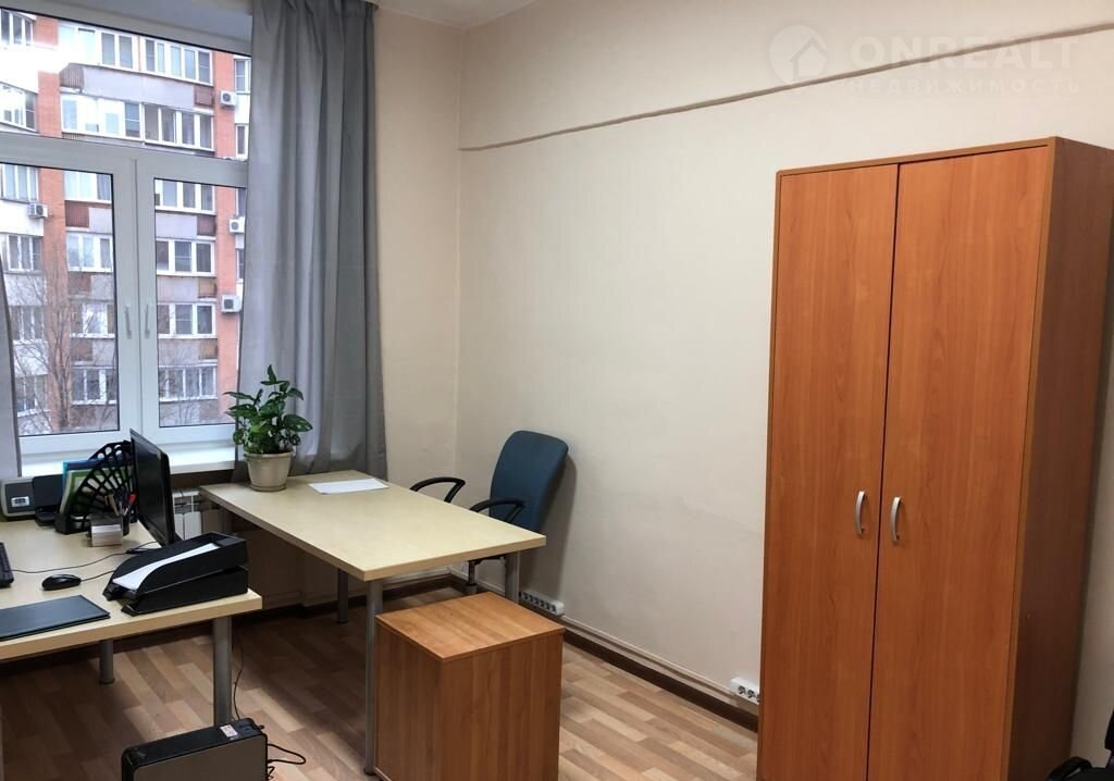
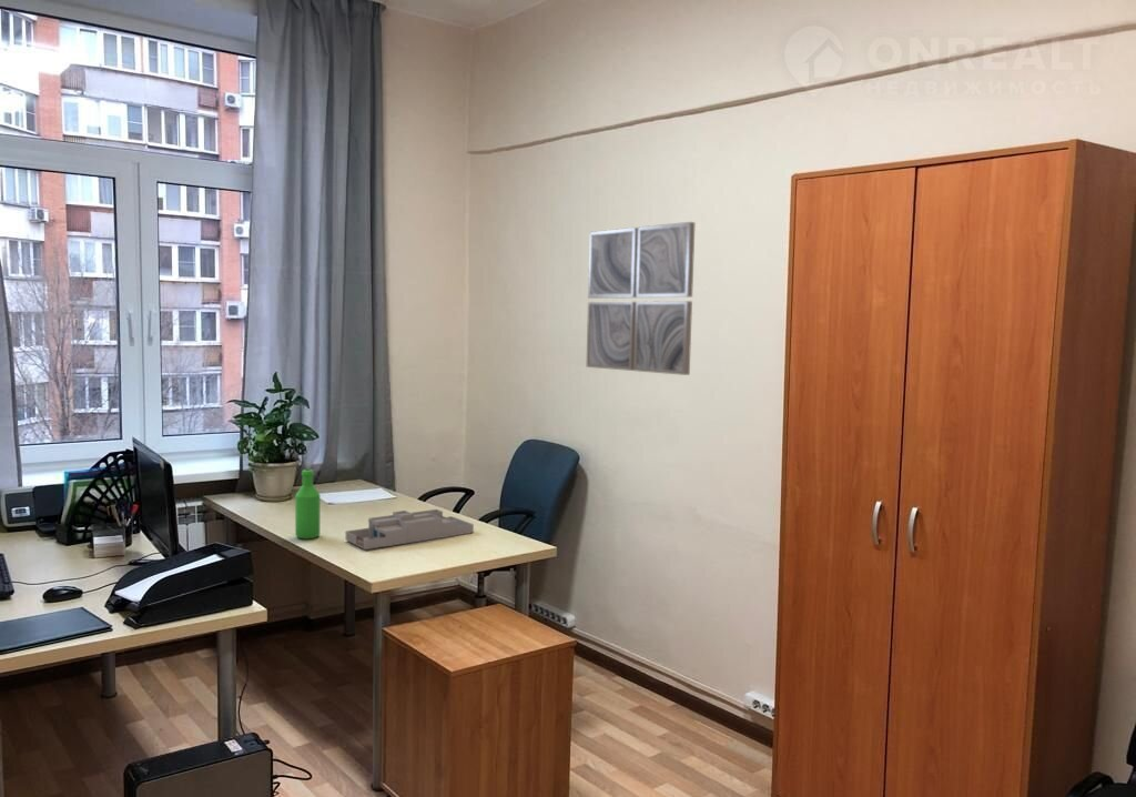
+ bottle (307, 503)
+ desk organizer (410, 525)
+ wall art (637, 296)
